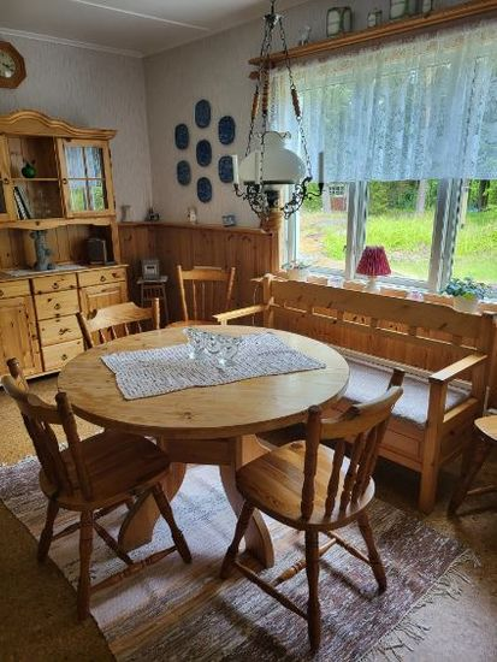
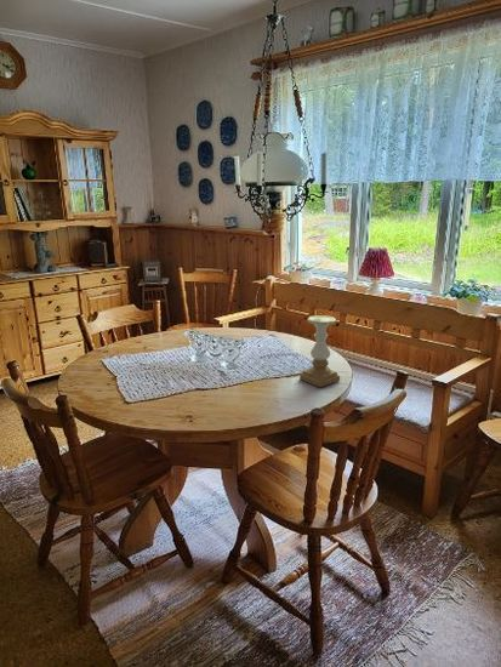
+ candle holder (320, 349)
